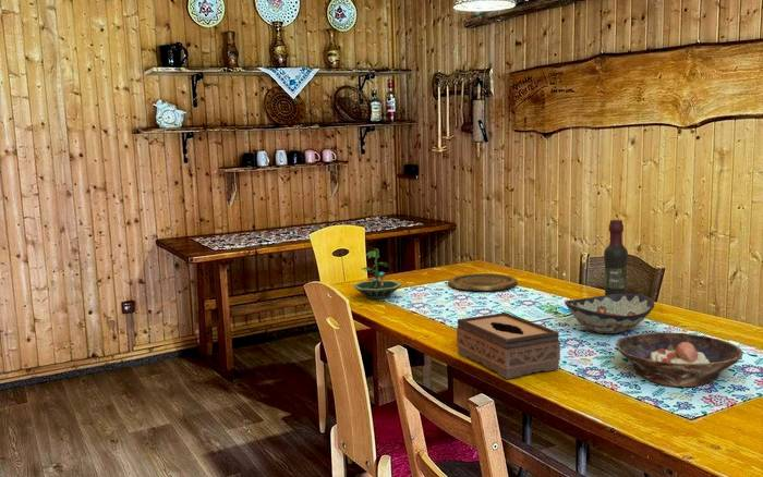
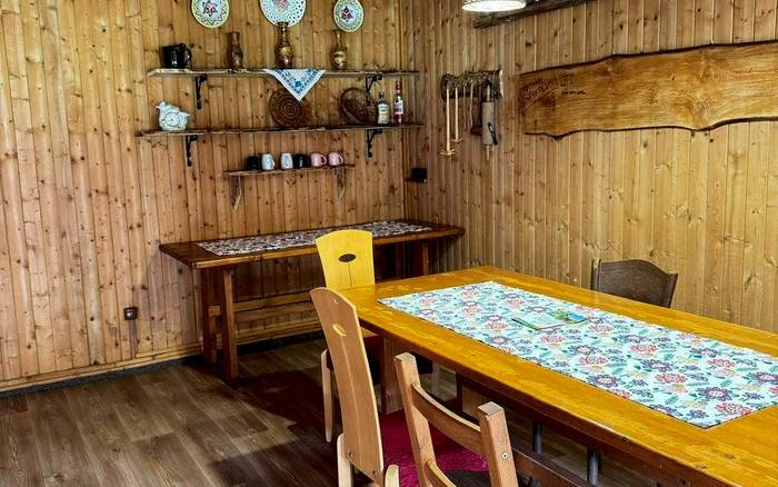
- decorative bowl (608, 315)
- terrarium (376, 258)
- tissue box (506, 343)
- plate (482, 281)
- bowl (677, 356)
- wine bottle (615, 262)
